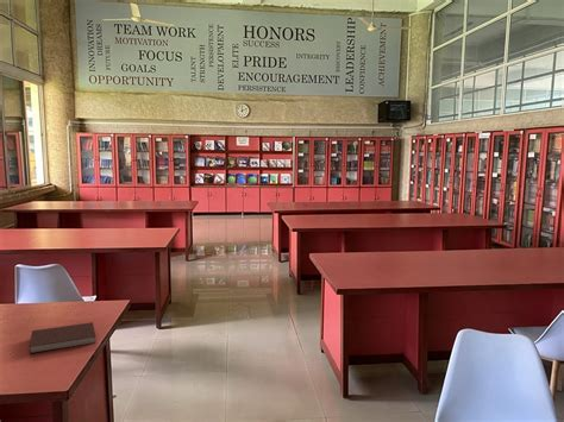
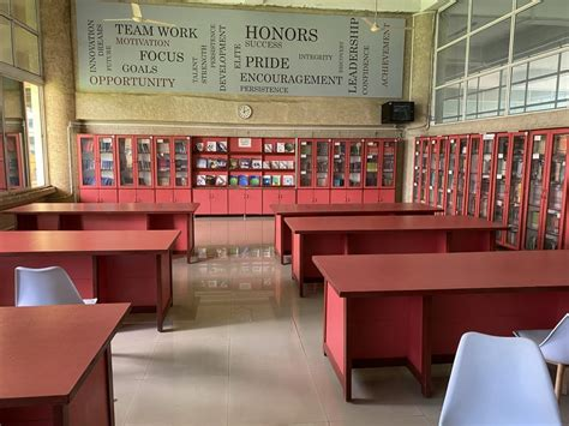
- notebook (63, 336)
